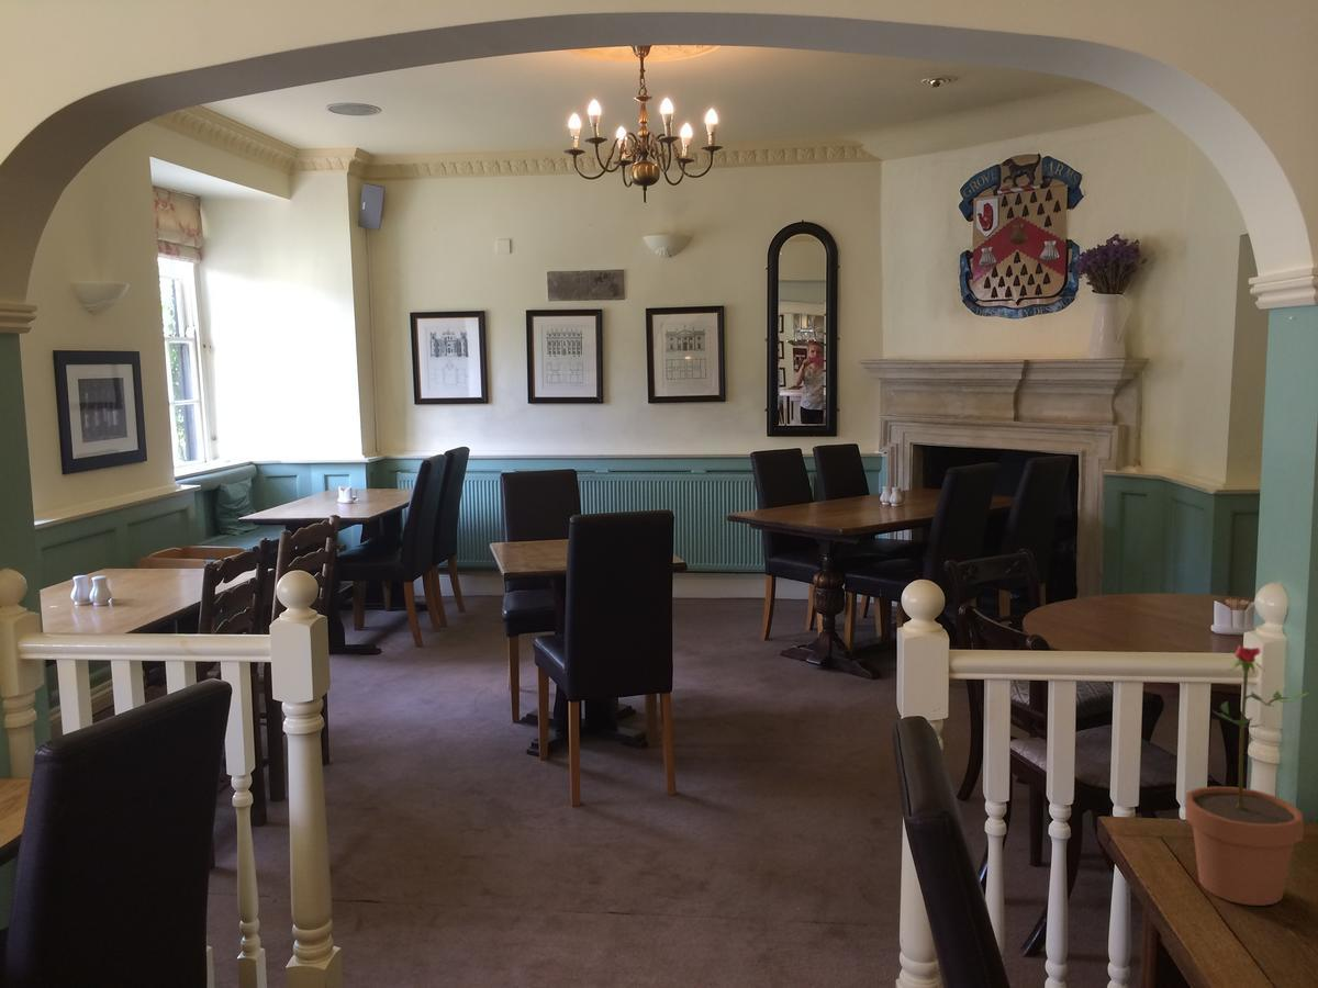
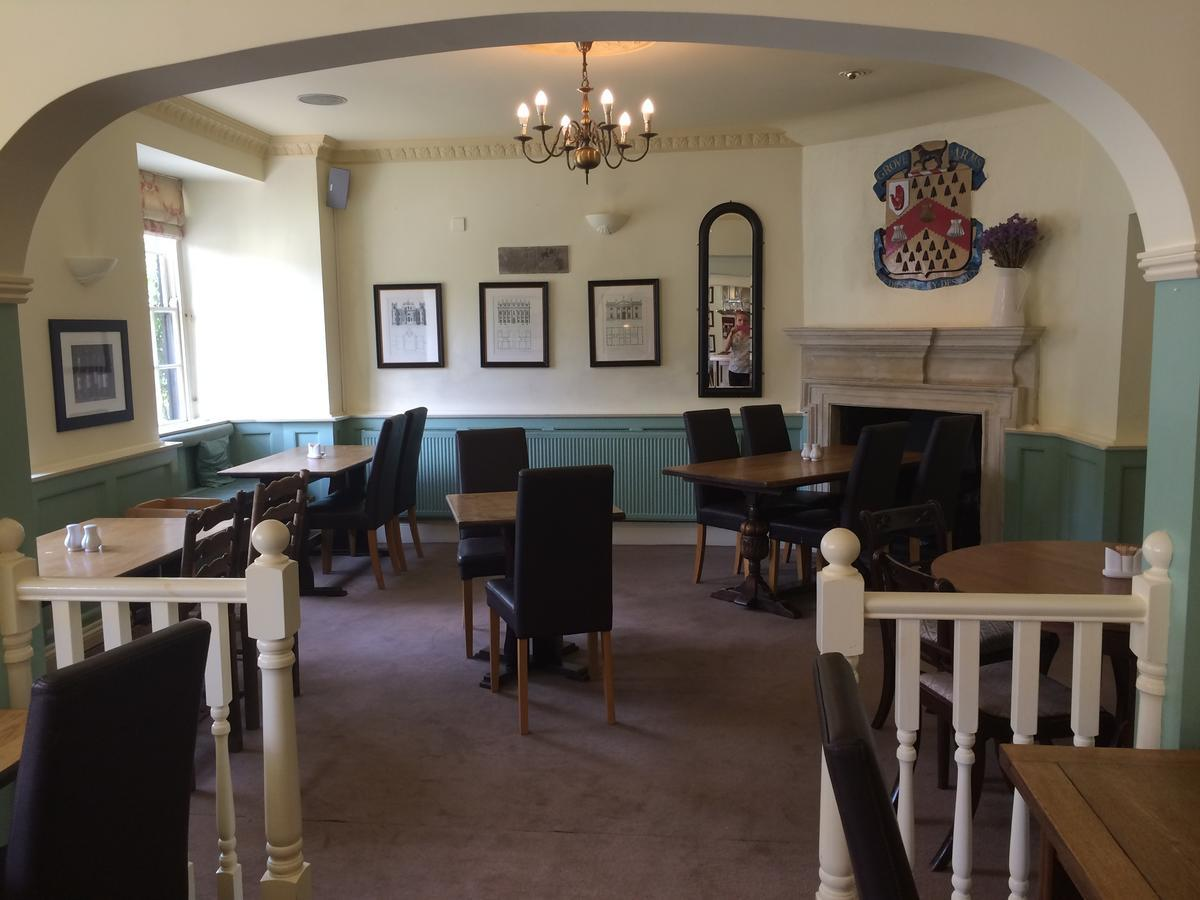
- potted flower (1242, 766)
